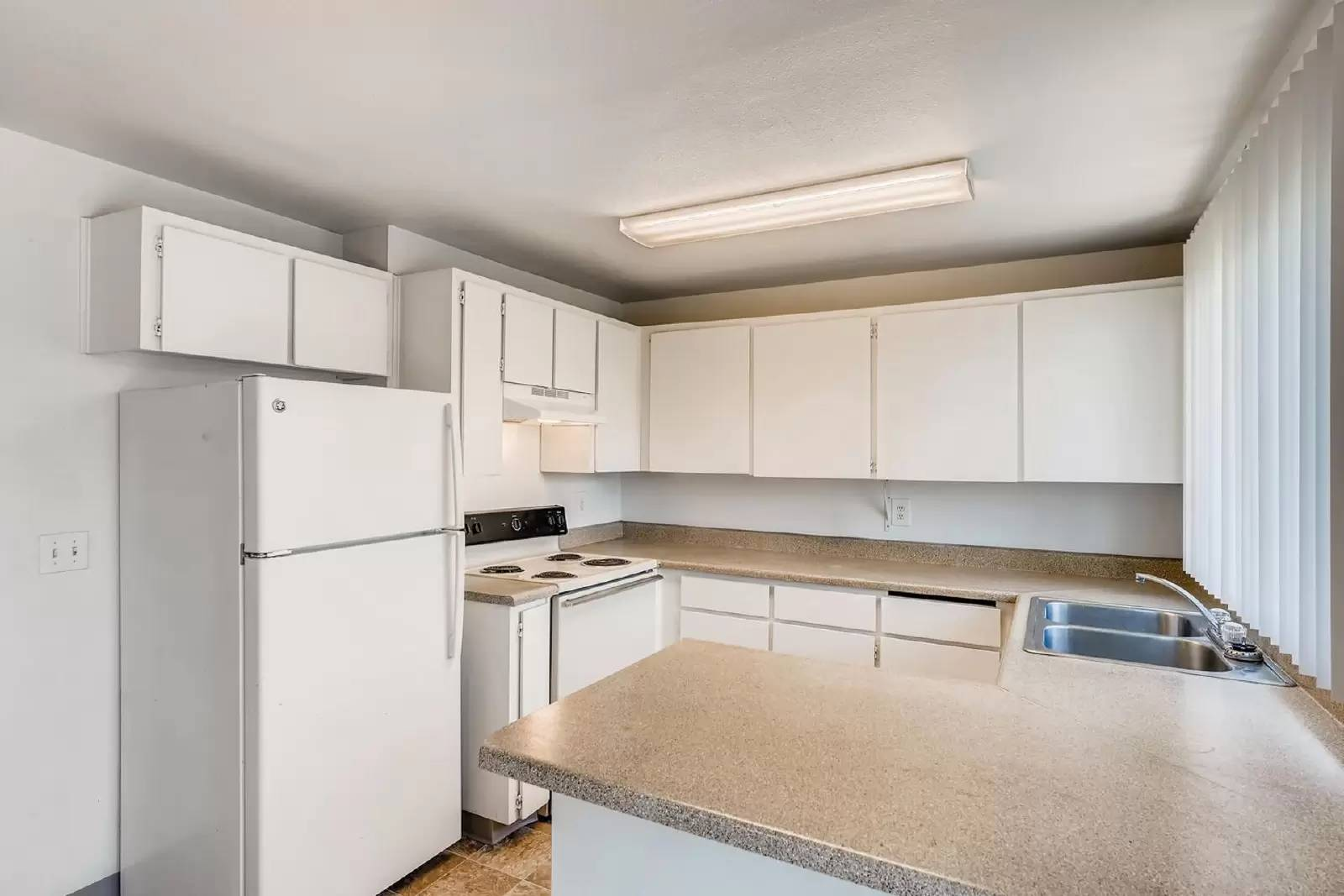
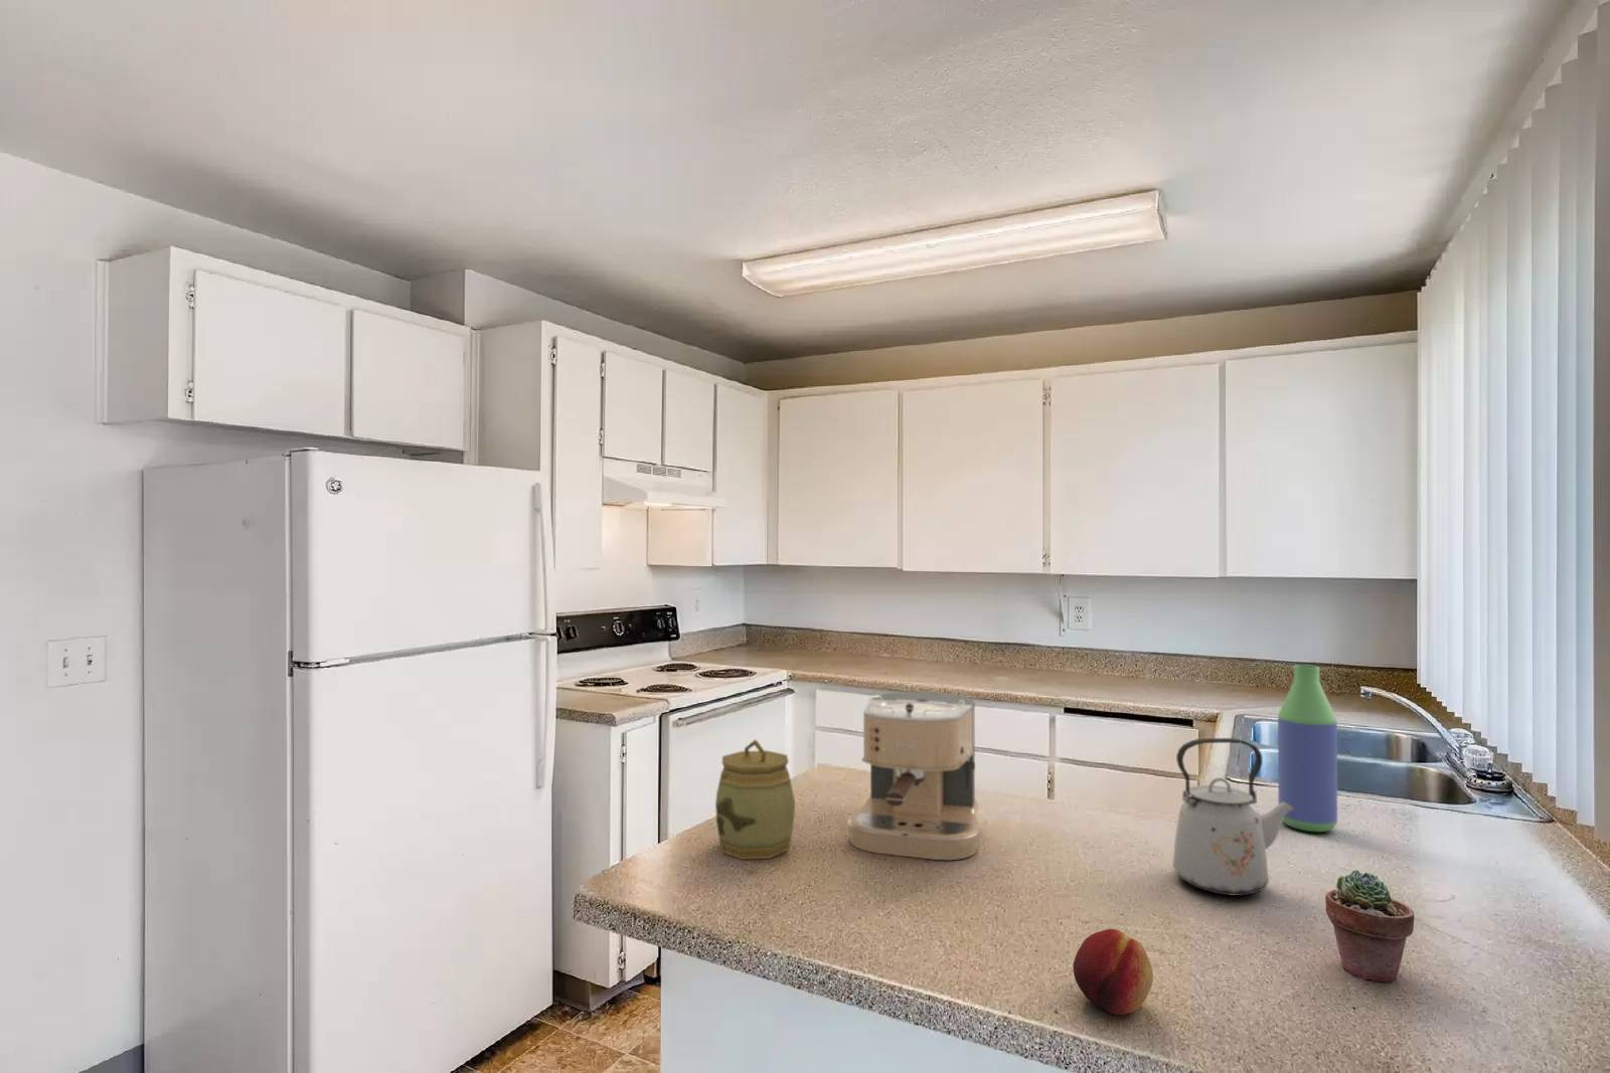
+ potted succulent (1368, 922)
+ fruit (1113, 969)
+ bottle (1307, 746)
+ jar (755, 793)
+ kettle (1236, 811)
+ coffee maker (915, 769)
